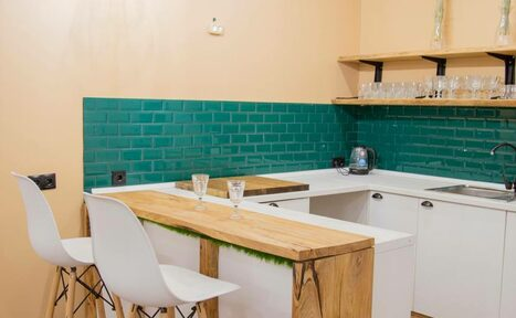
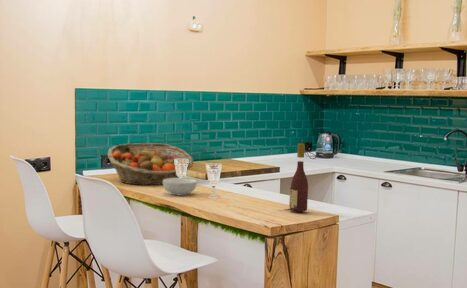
+ cereal bowl (179, 187)
+ wine bottle (299, 177)
+ fruit basket (150, 163)
